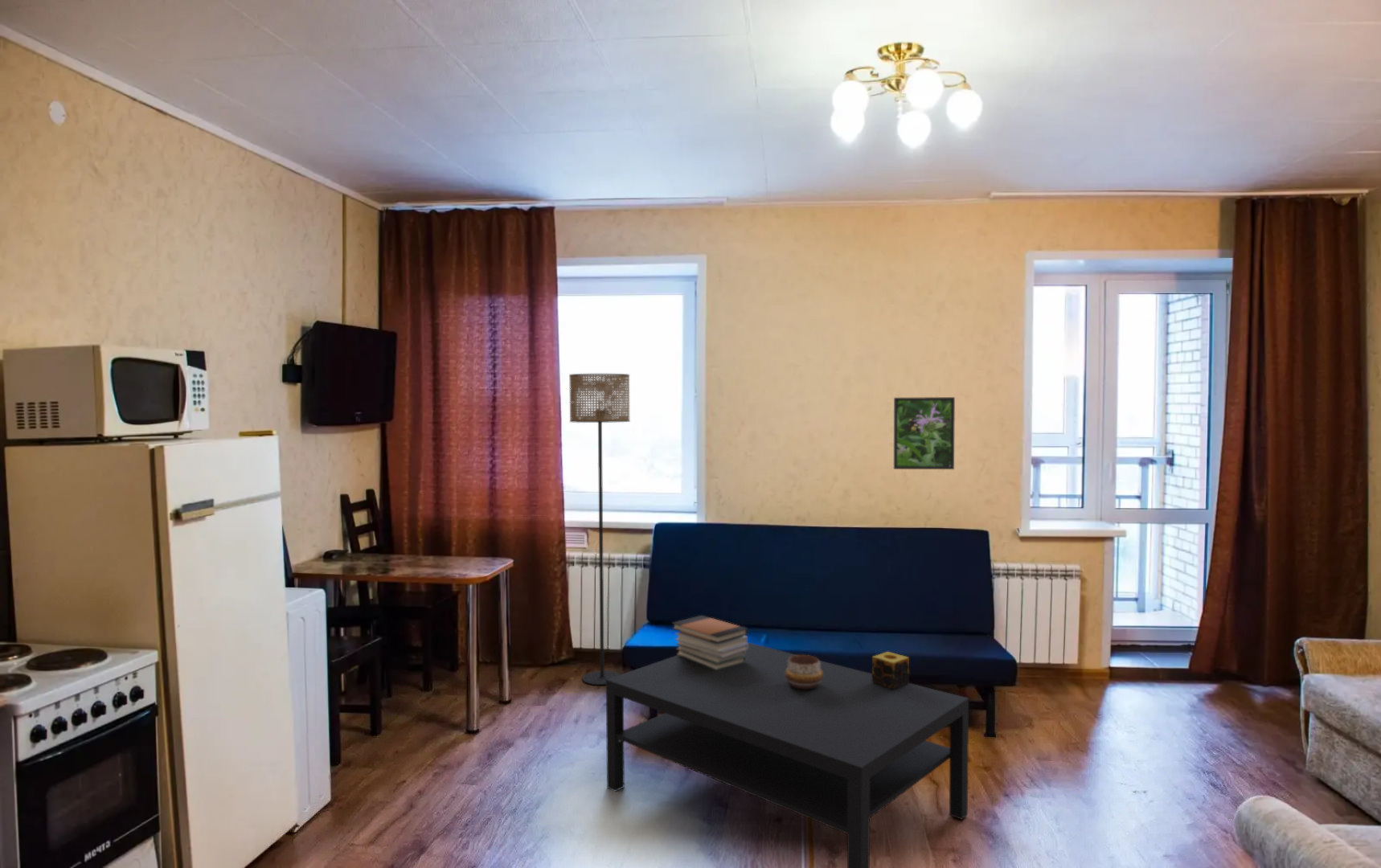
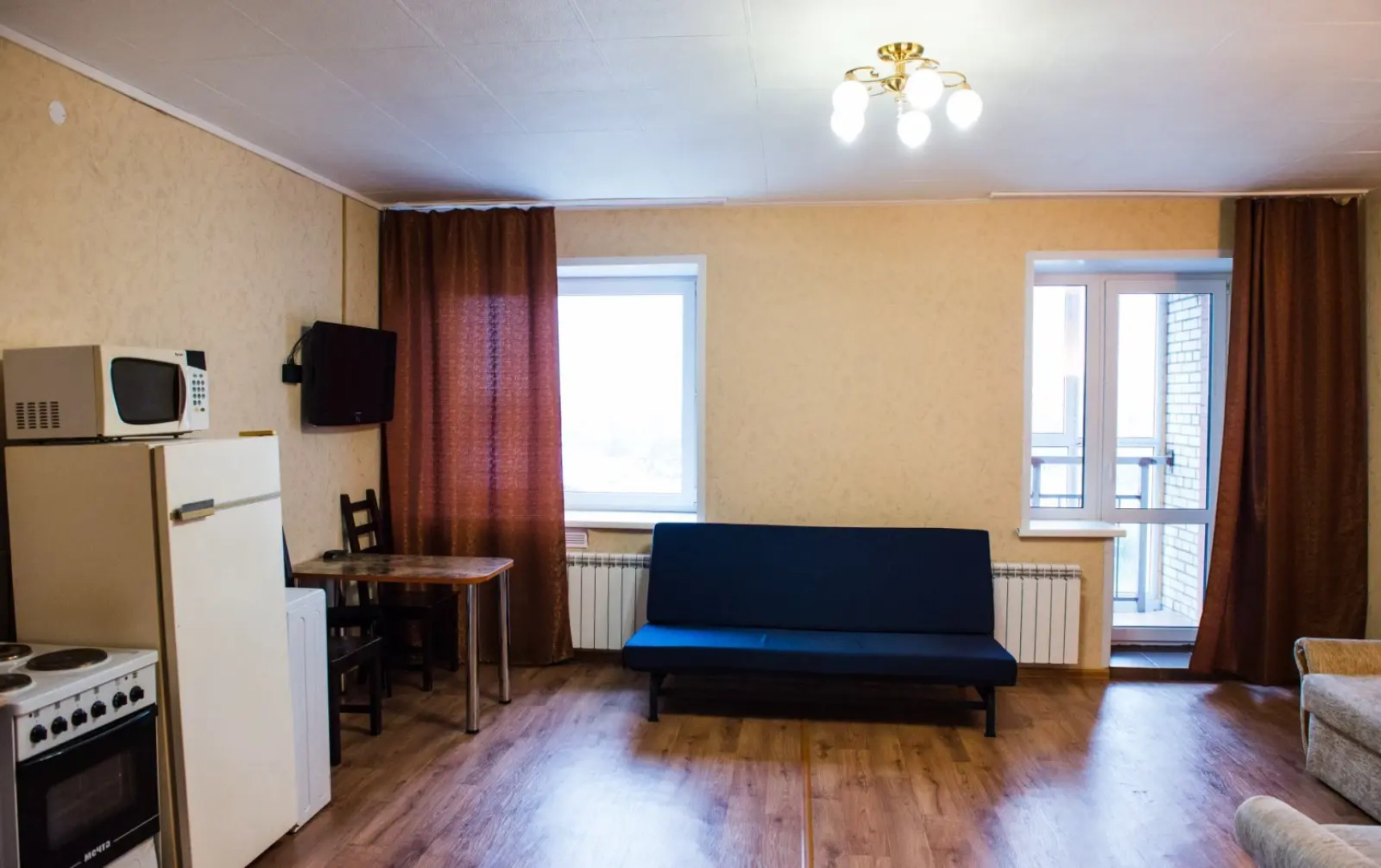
- floor lamp (600, 527)
- book stack (710, 641)
- coffee table (781, 744)
- decorative bowl (804, 671)
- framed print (924, 433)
- candle (890, 669)
